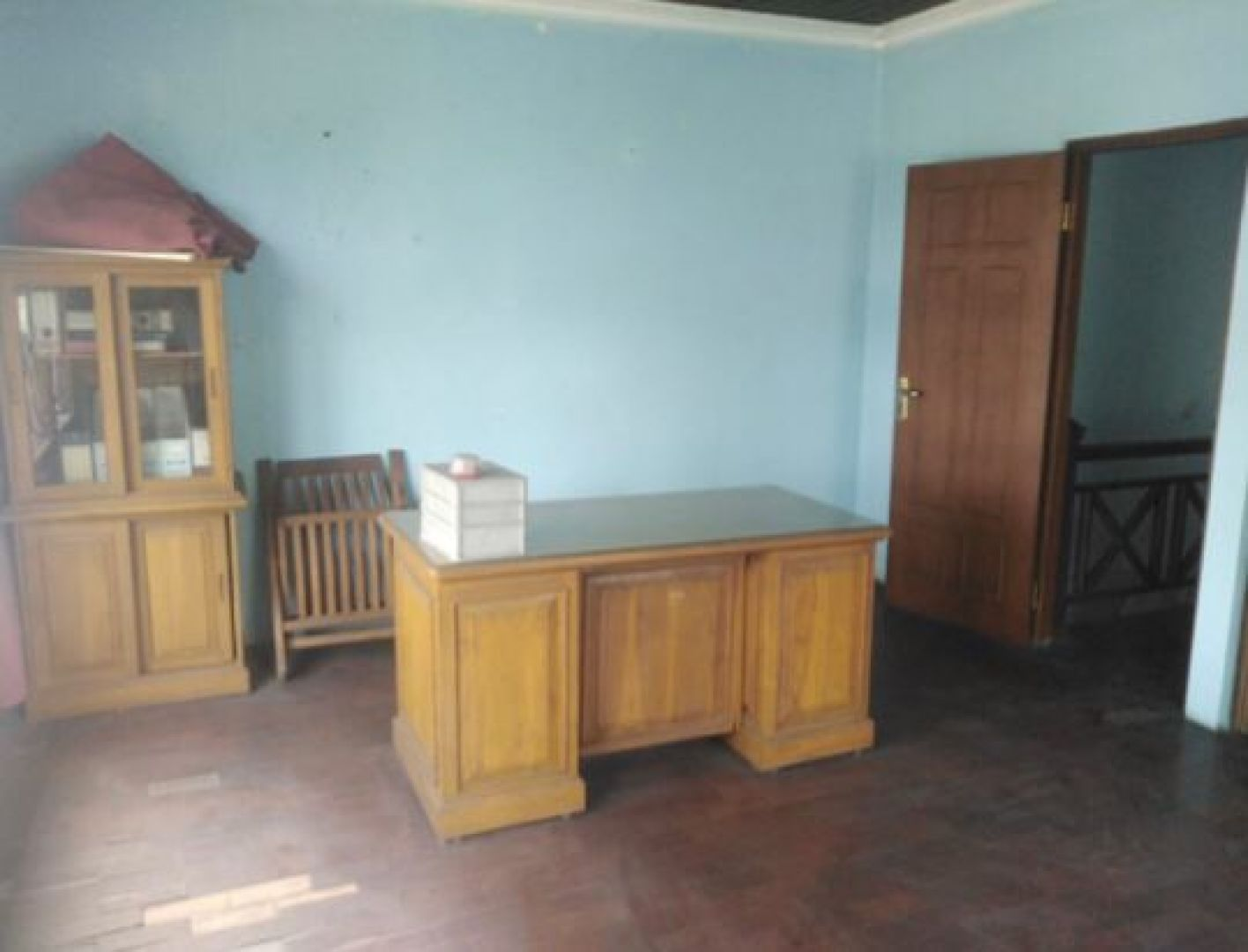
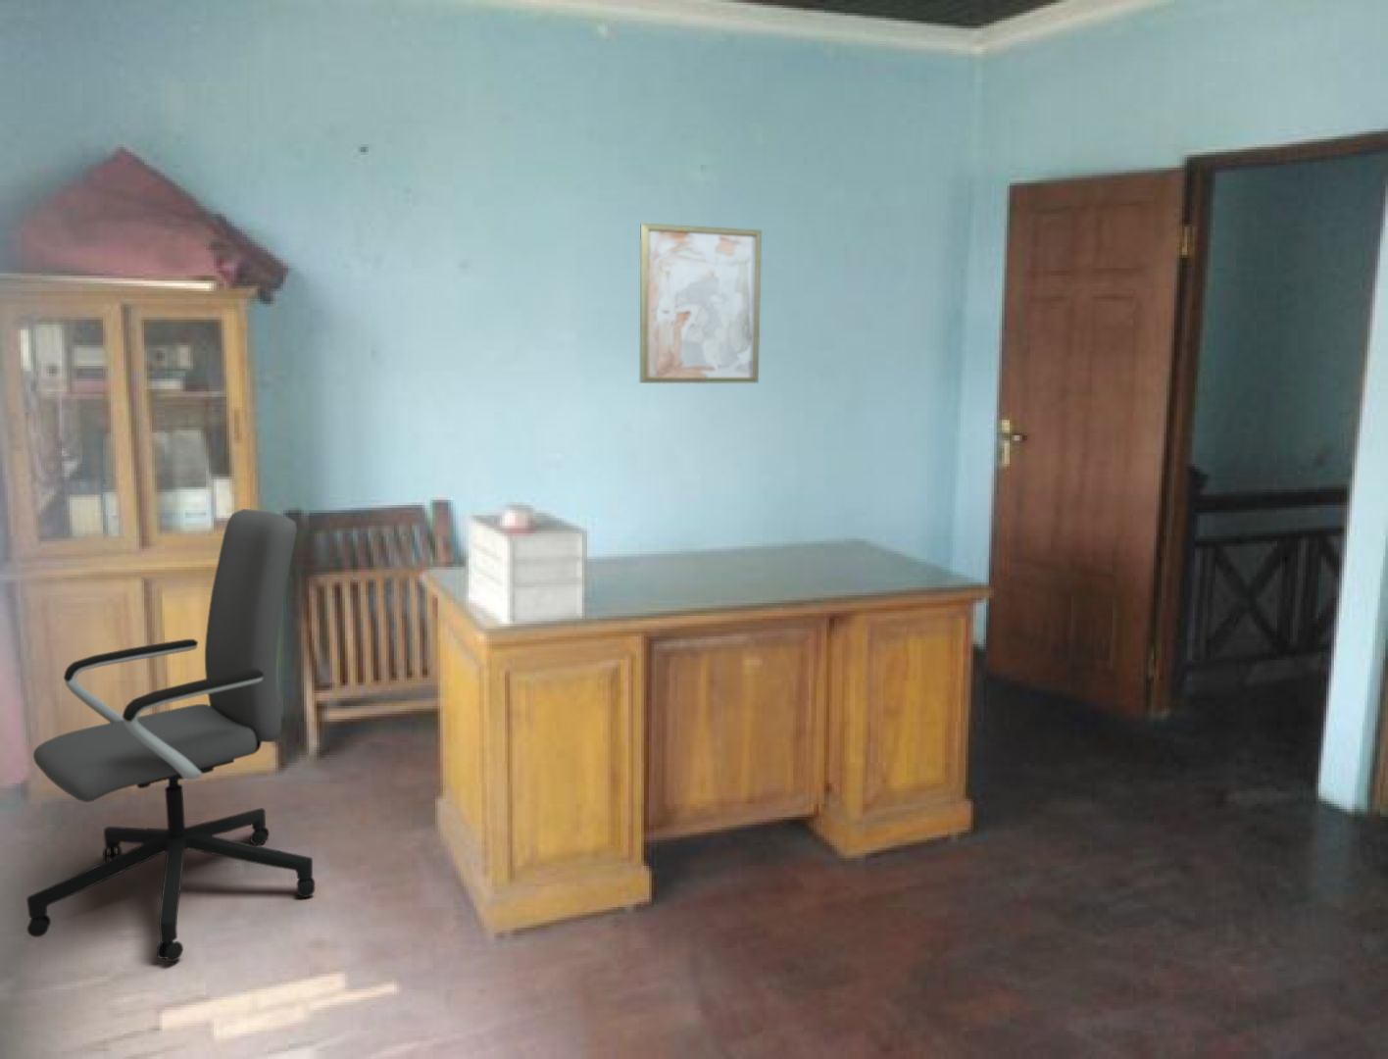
+ office chair (162, 715)
+ wall art (701, 305)
